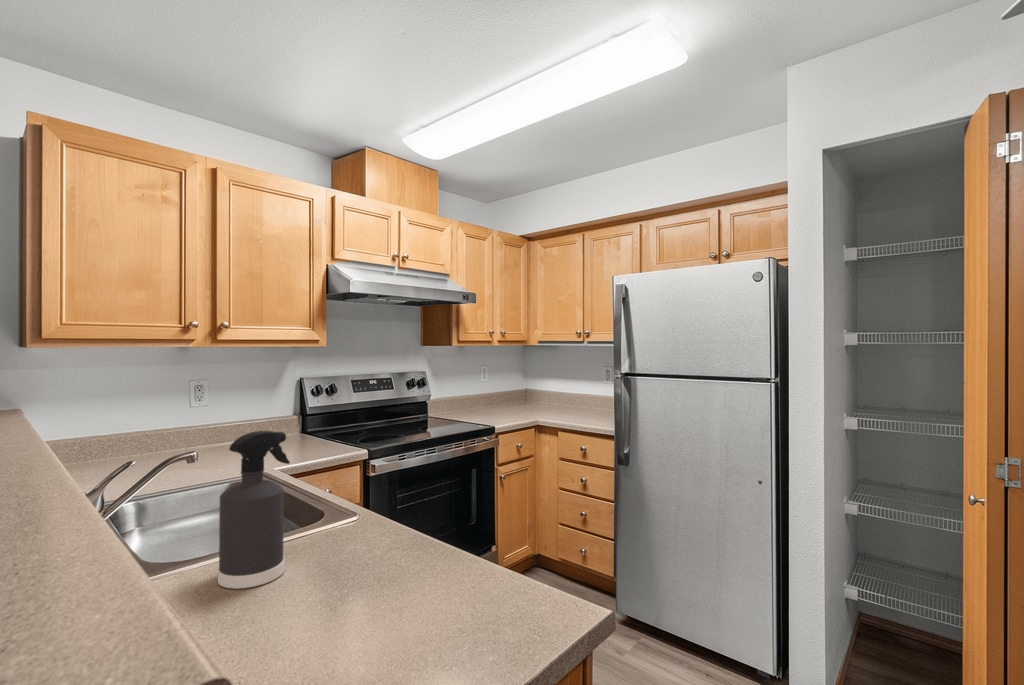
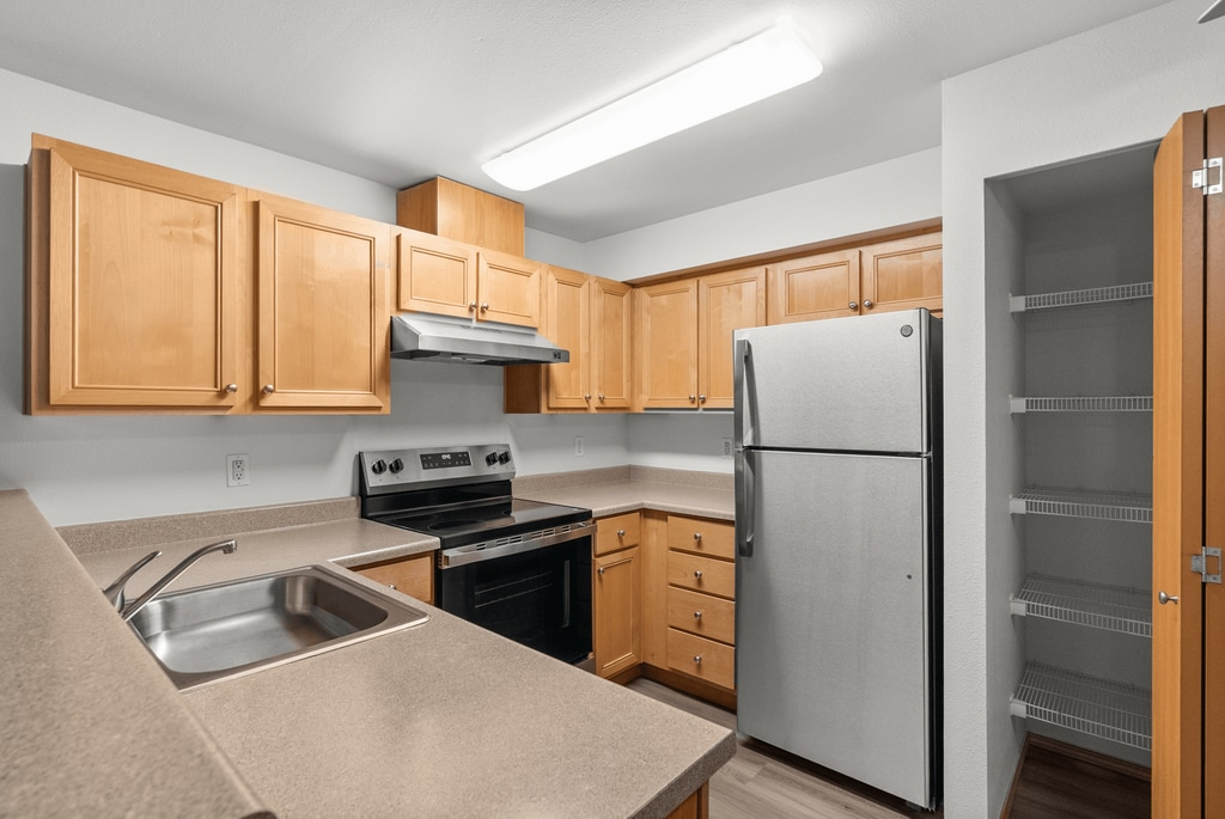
- spray bottle (256, 502)
